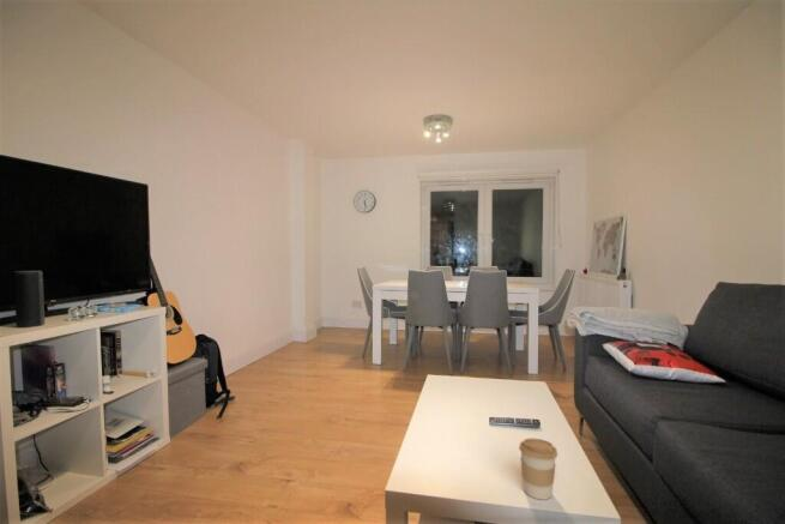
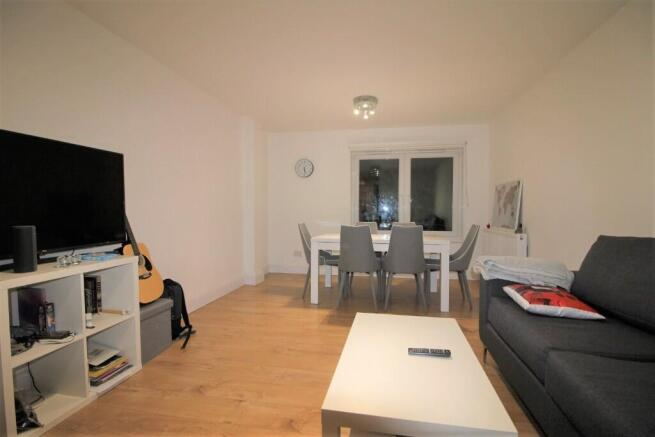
- coffee cup (537, 465)
